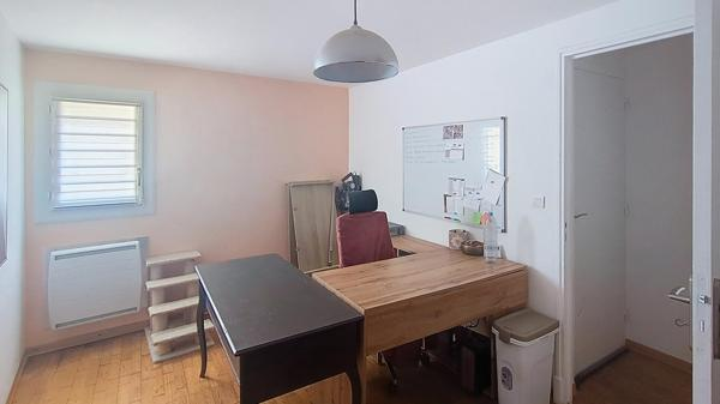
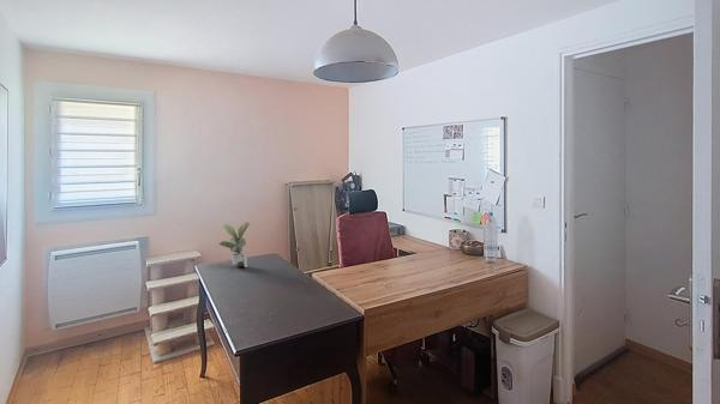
+ potted plant (234, 245)
